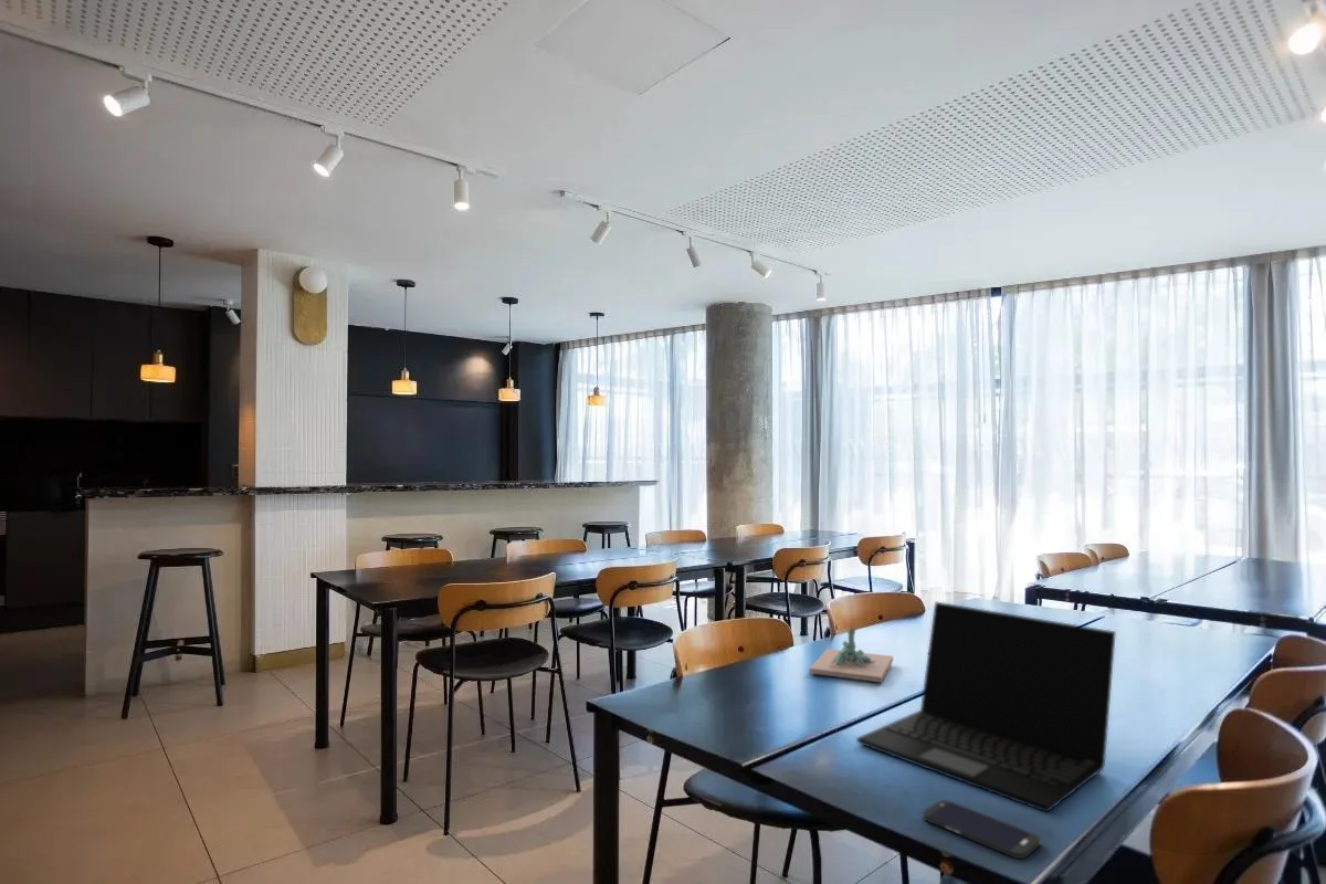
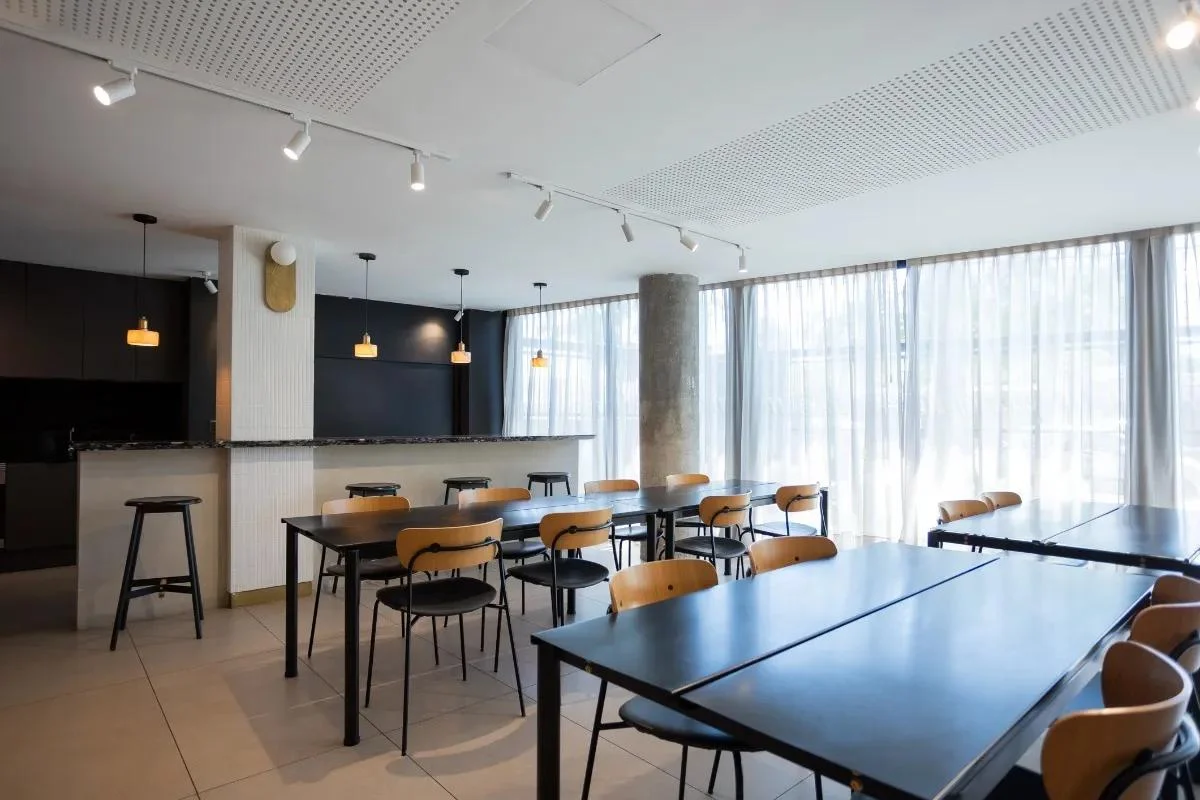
- architectural model (852, 645)
- laptop (982, 688)
- smartphone (979, 827)
